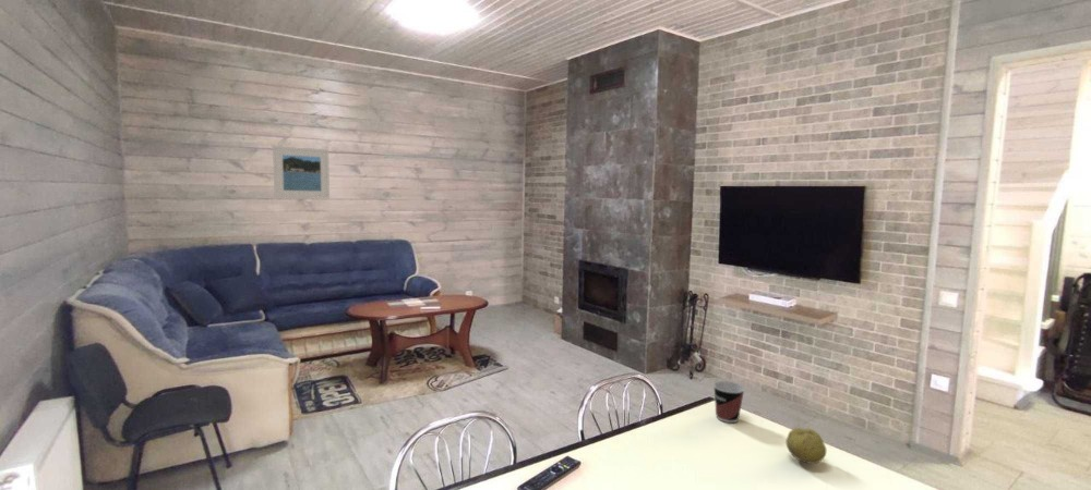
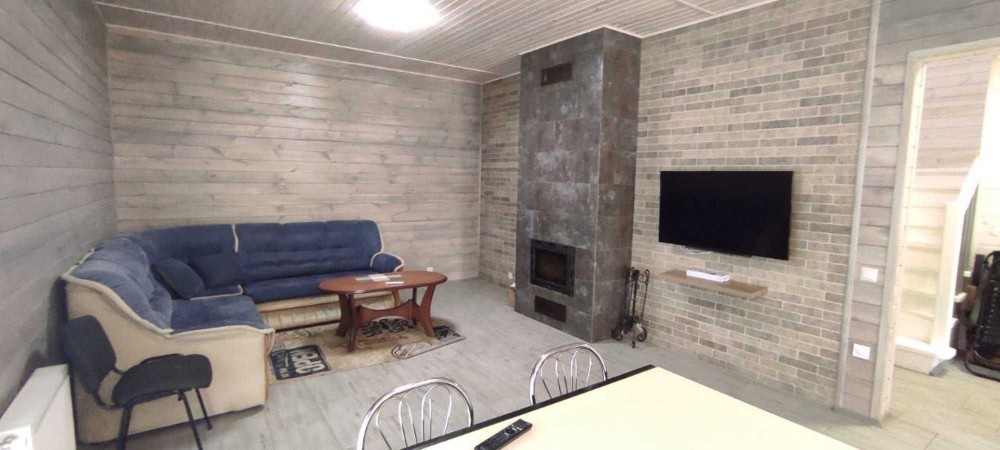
- cup (728, 402)
- fruit (805, 445)
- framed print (301, 173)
